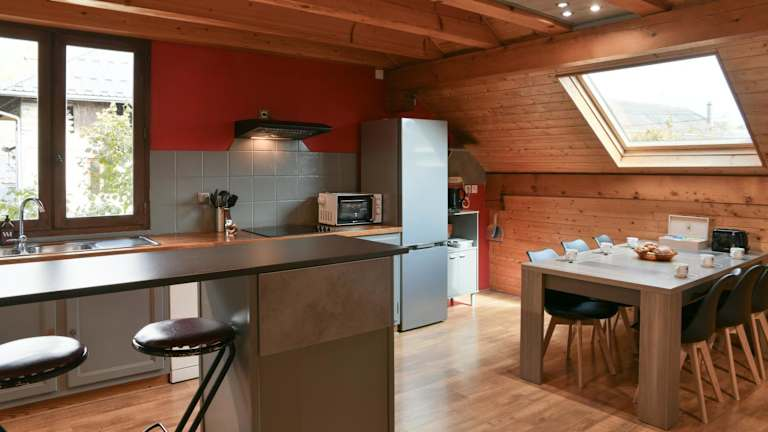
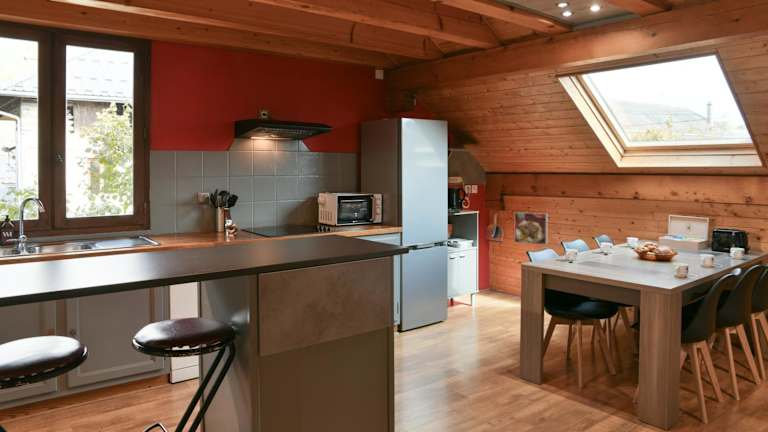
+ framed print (530, 228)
